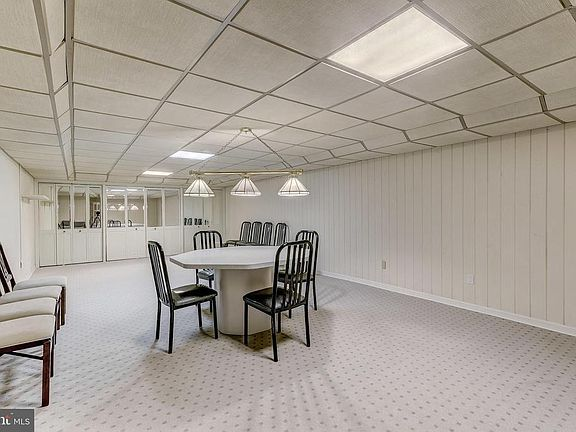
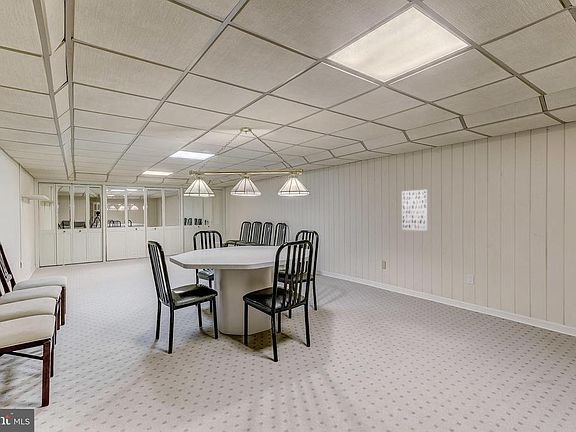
+ wall art (414, 210)
